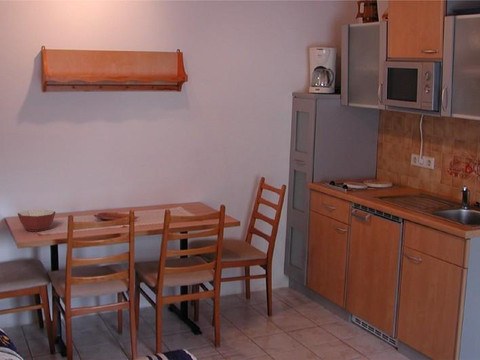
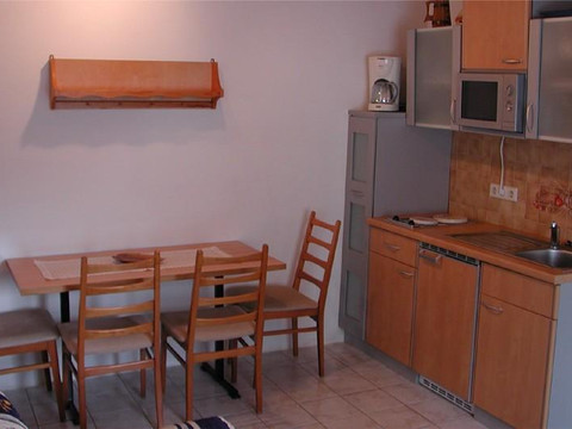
- bowl (36, 221)
